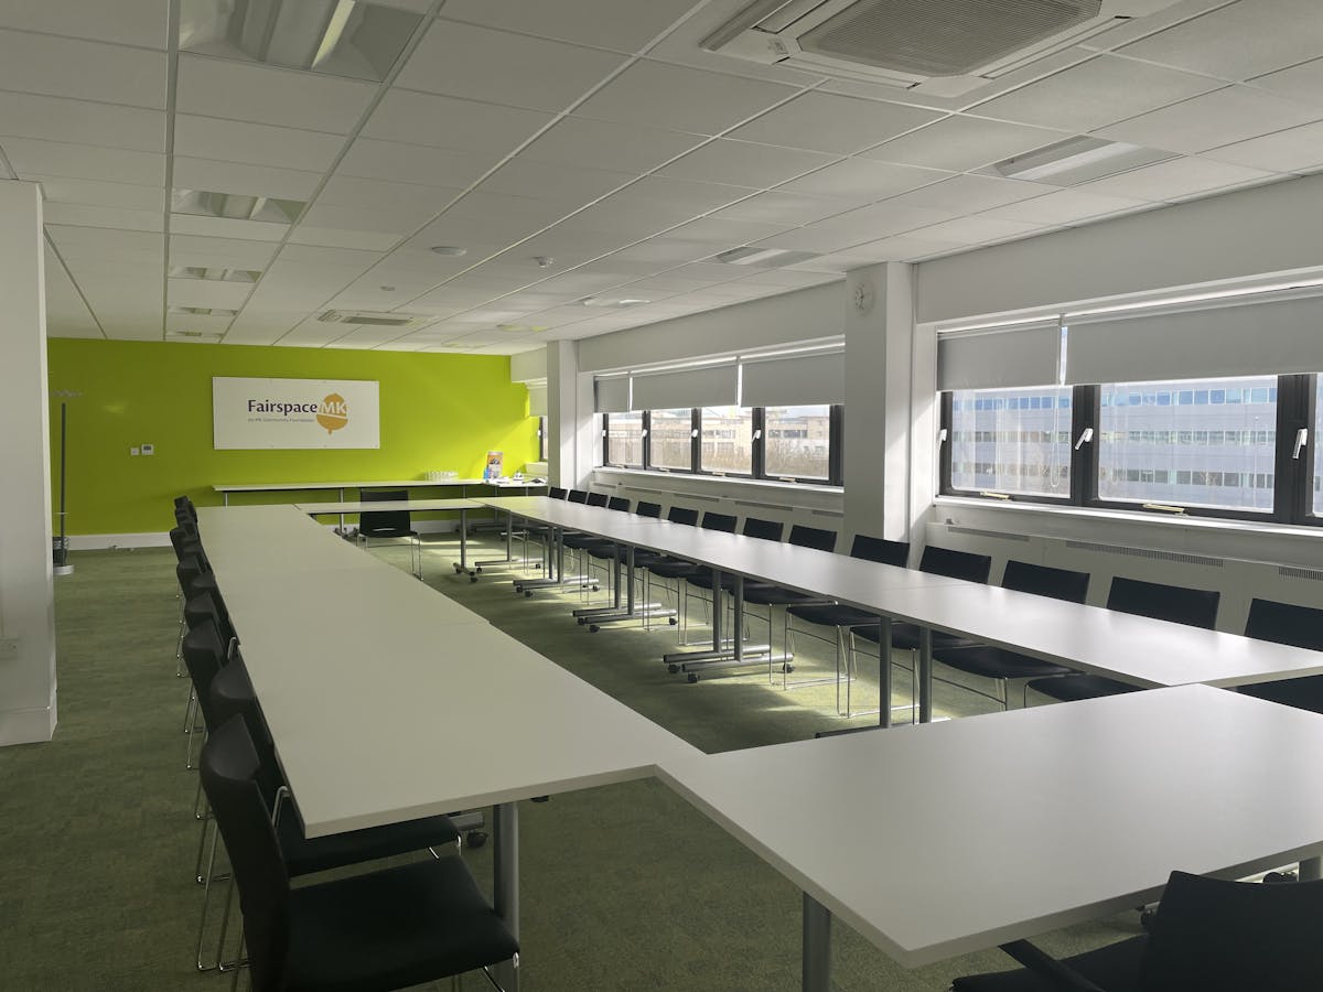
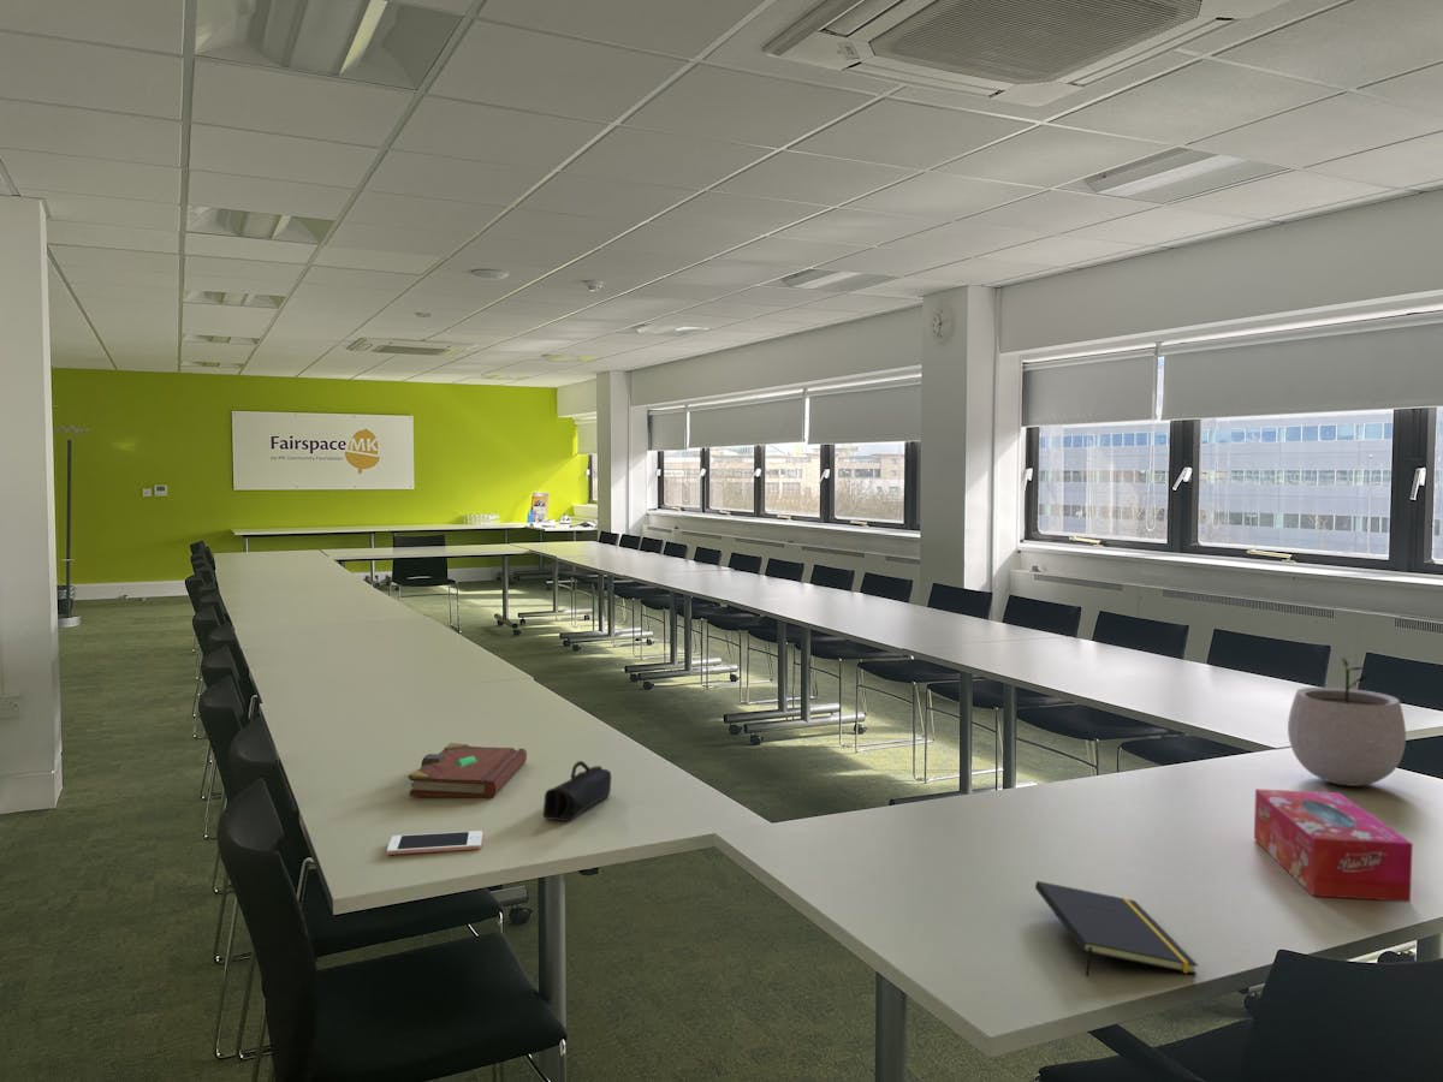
+ plant pot (1346, 719)
+ tissue box (1326, 840)
+ notepad (1110, 923)
+ book (470, 767)
+ cell phone (435, 842)
+ pencil case (578, 784)
